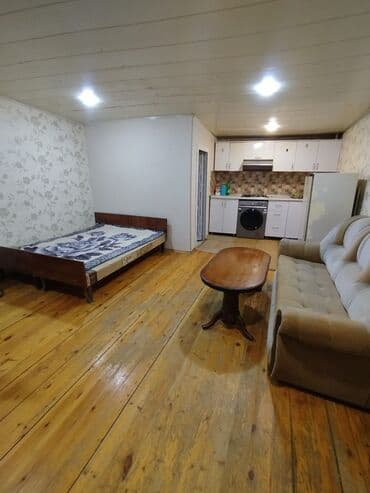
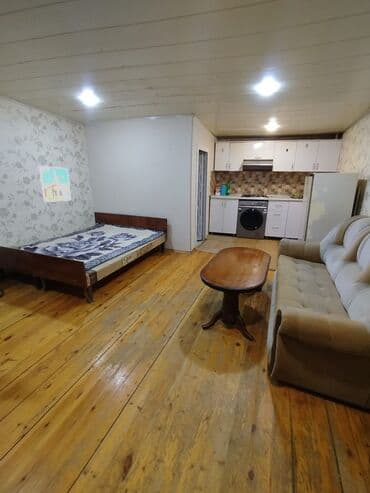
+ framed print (56, 184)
